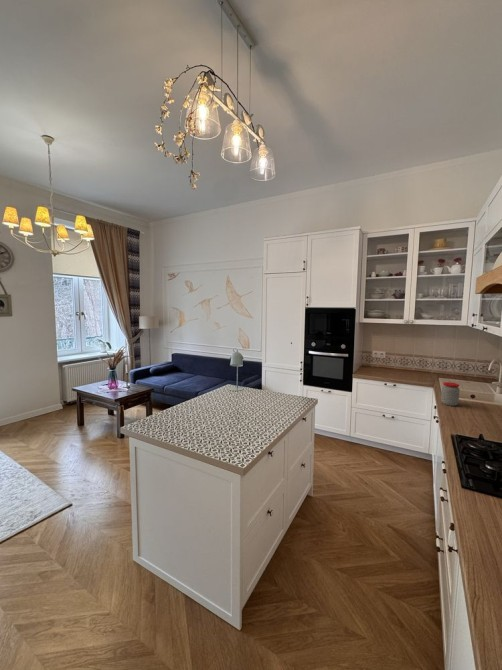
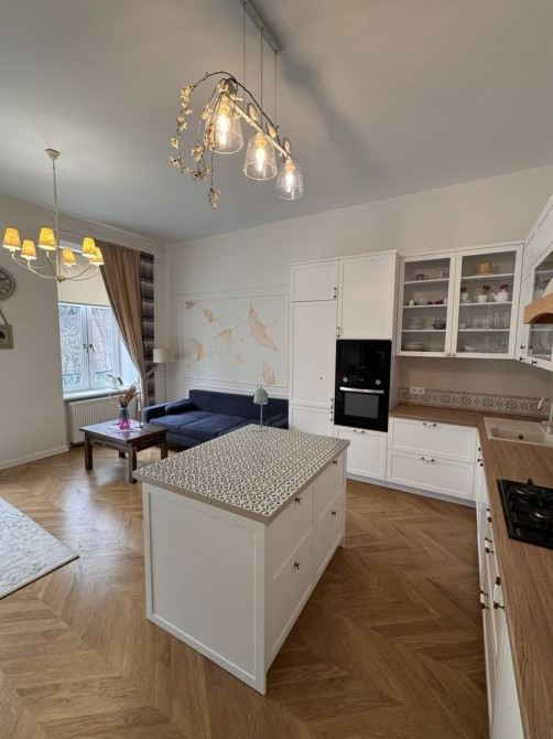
- jar (450, 393)
